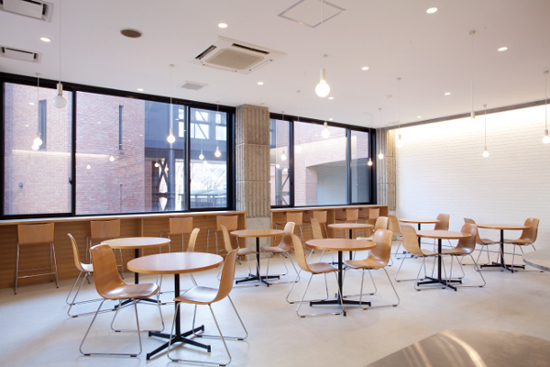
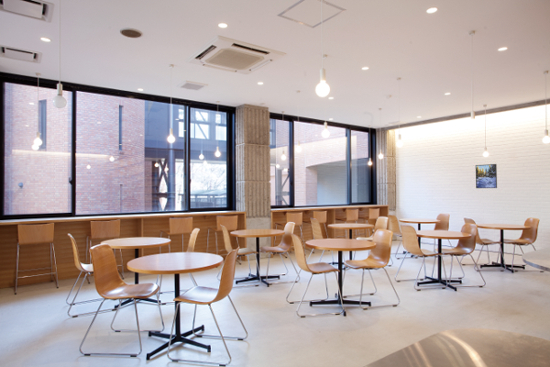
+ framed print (486, 176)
